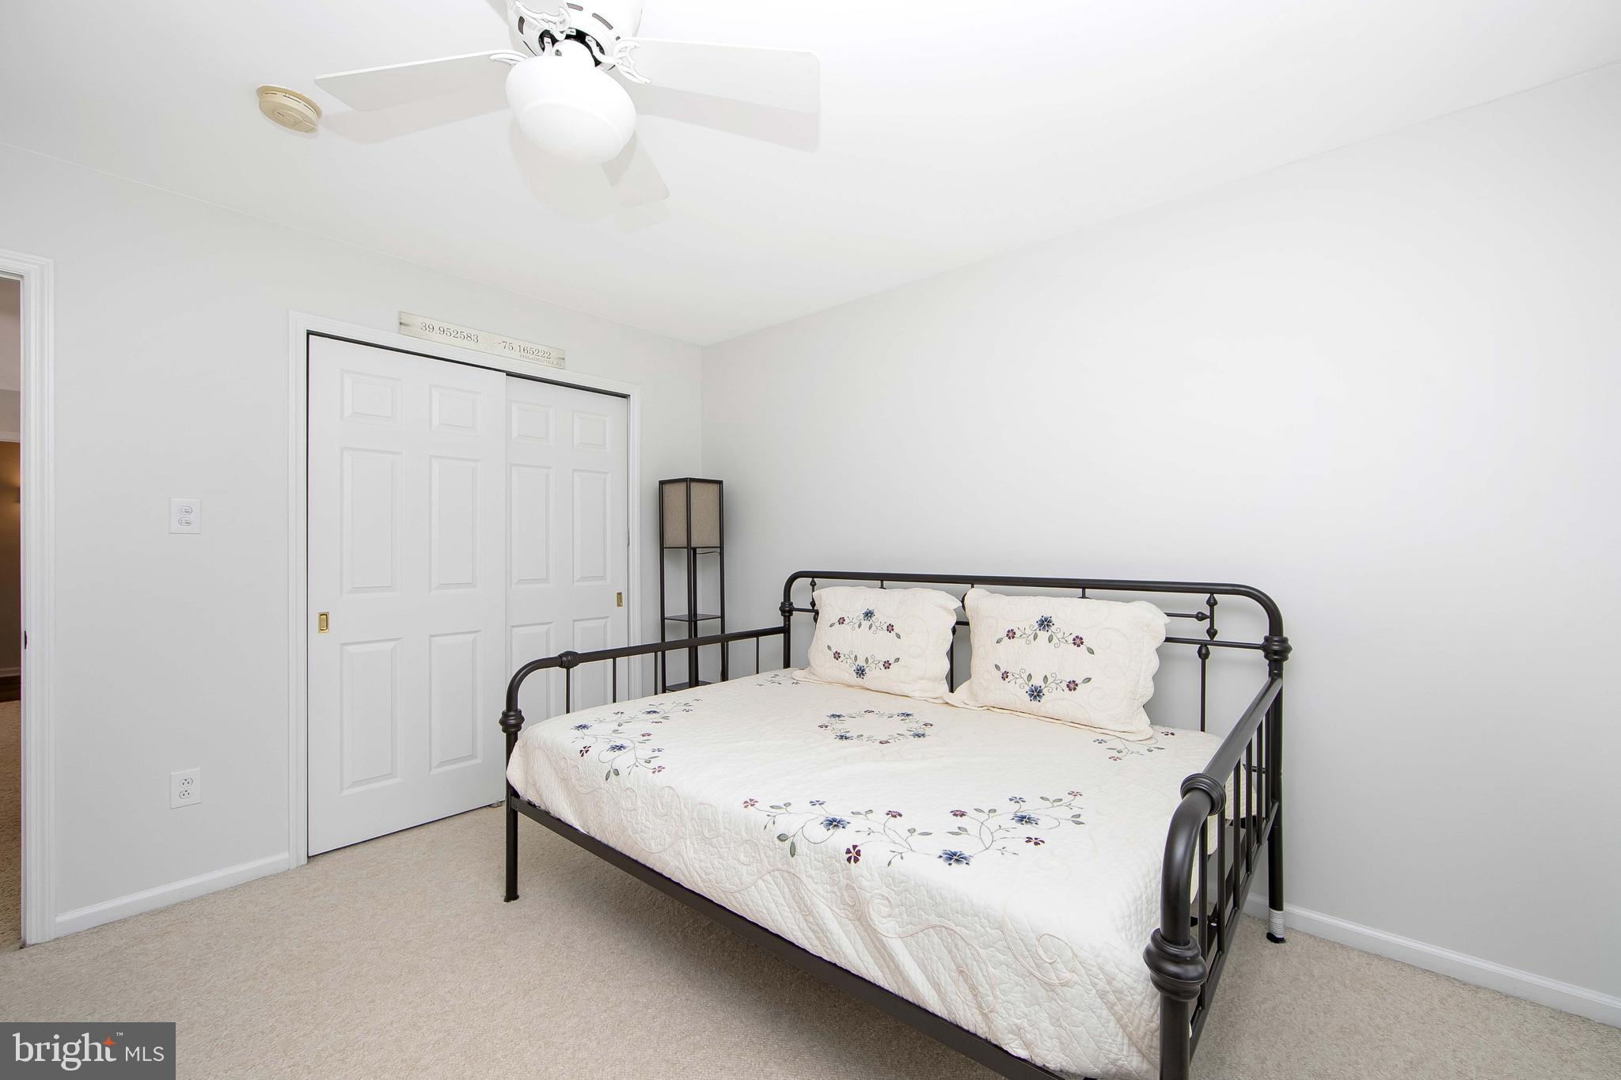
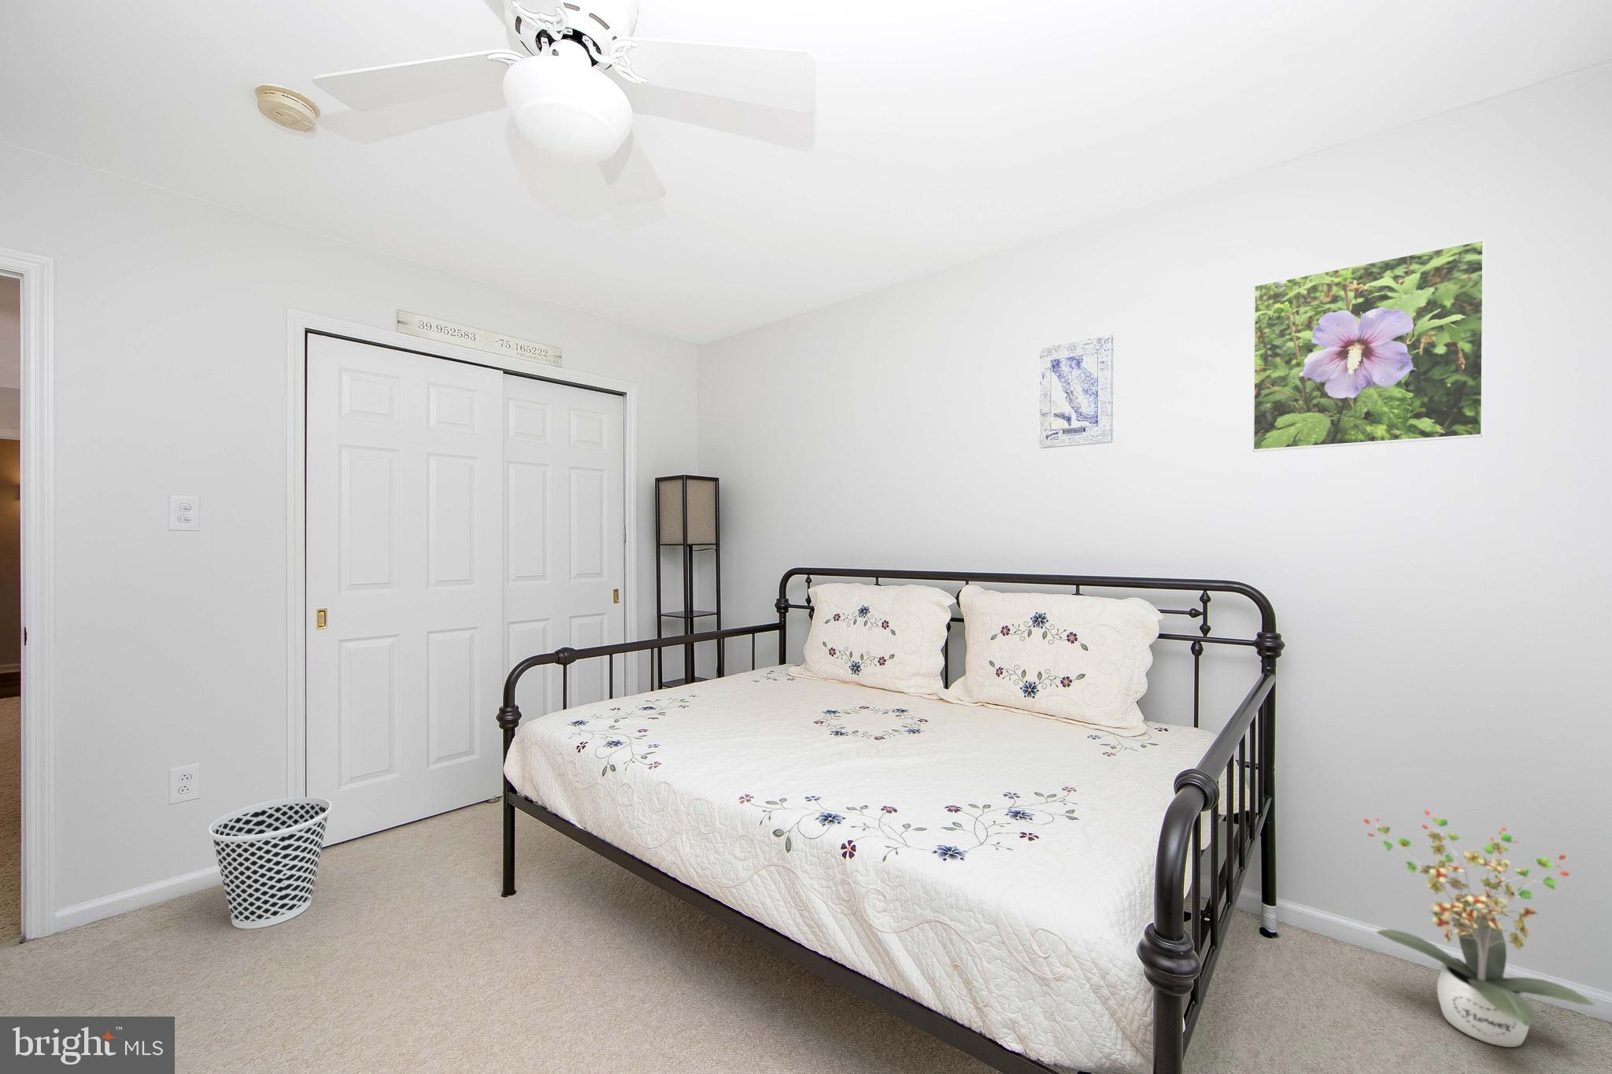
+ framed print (1359, 355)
+ wall art (1075, 393)
+ potted plant (1469, 925)
+ wastebasket (272, 863)
